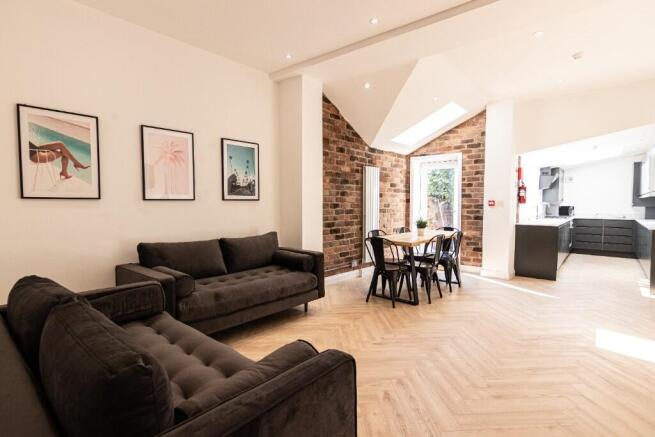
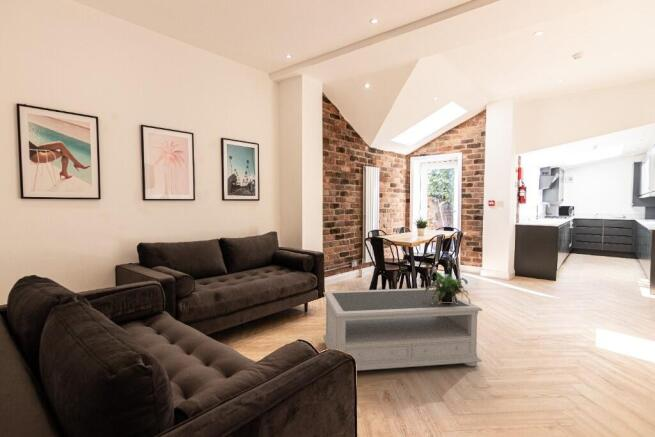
+ coffee table (395, 326)
+ potted plant (444, 286)
